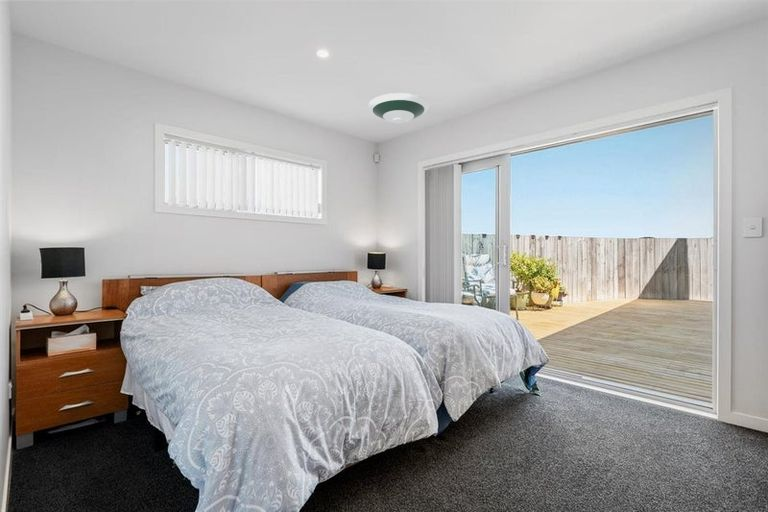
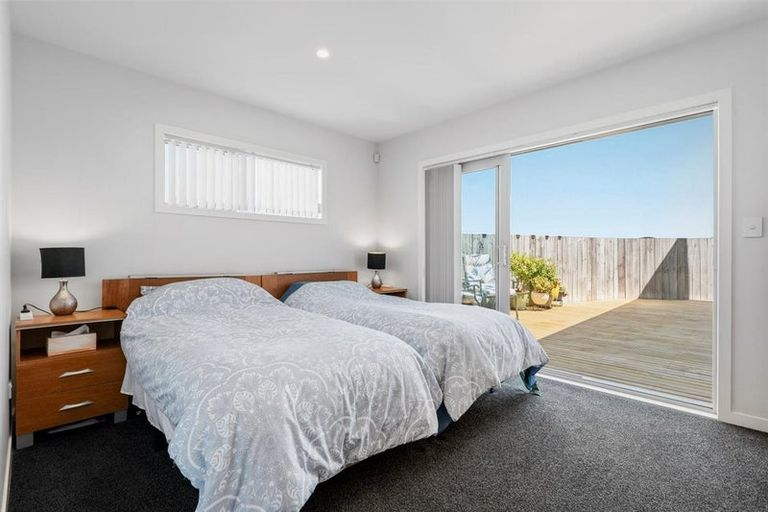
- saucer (398, 113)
